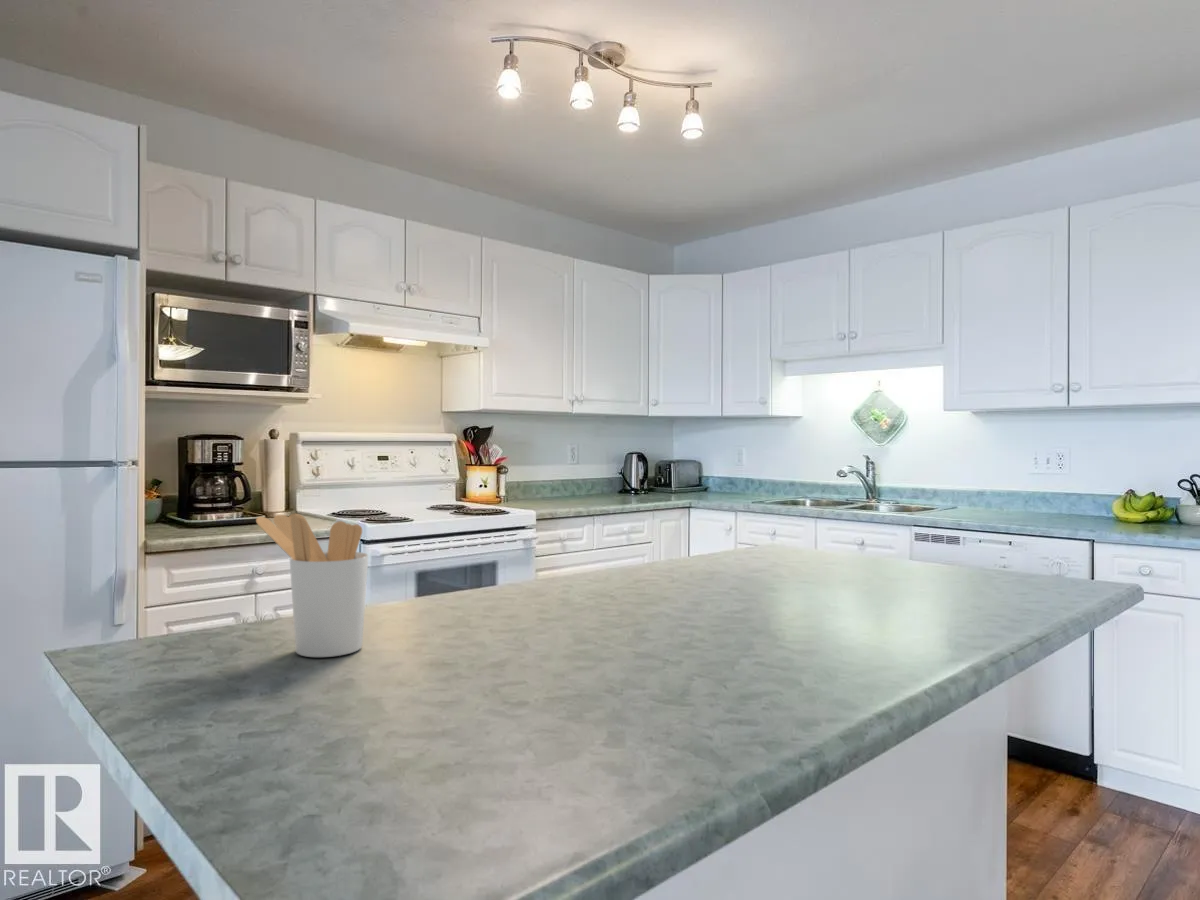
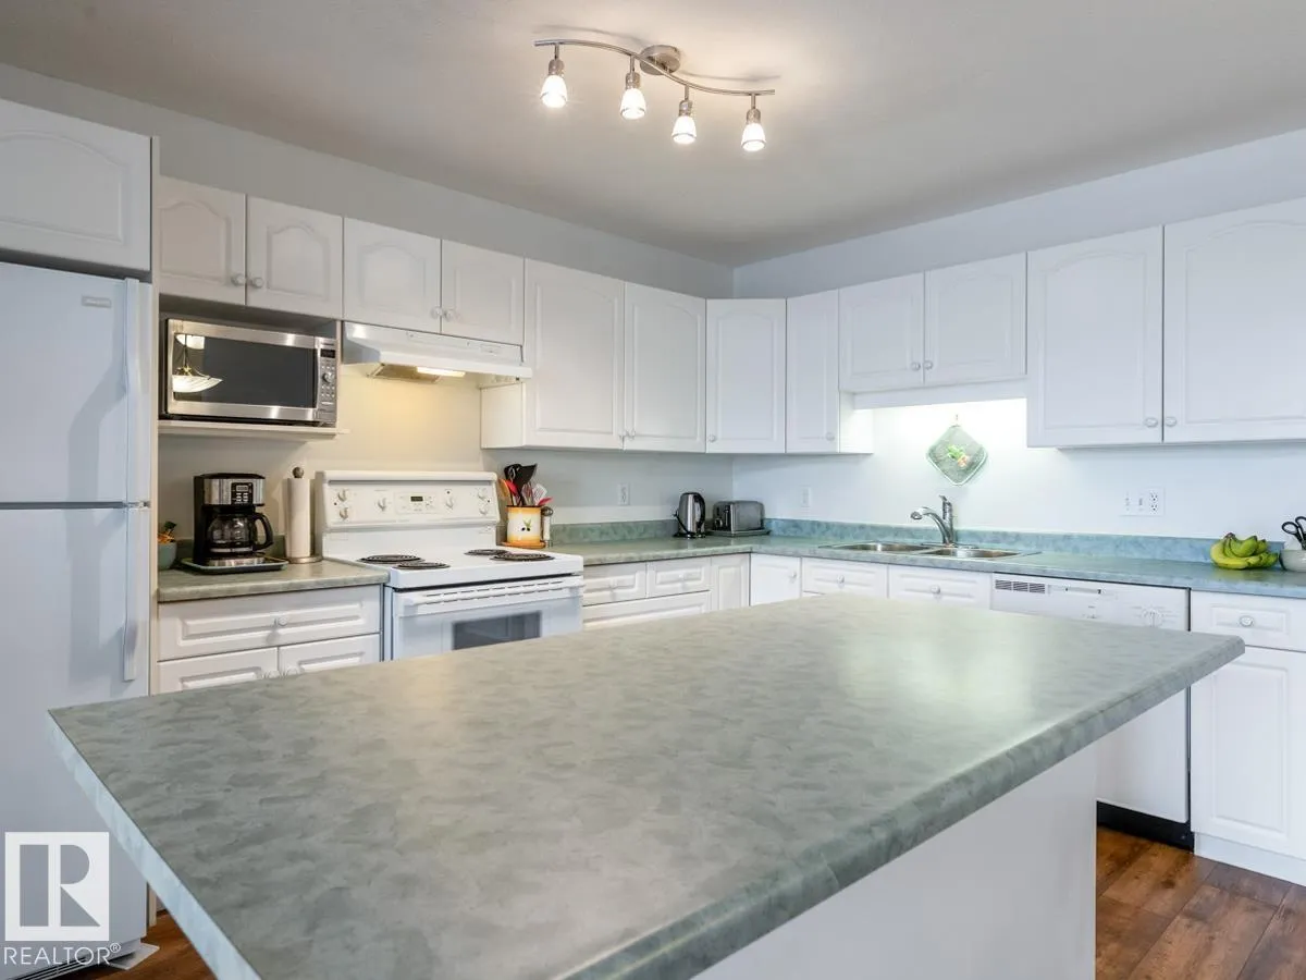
- utensil holder (313, 578)
